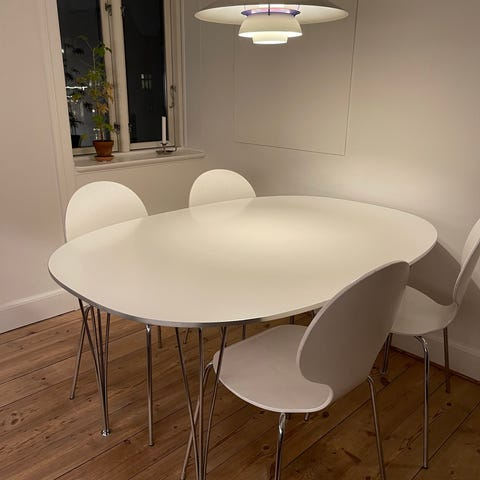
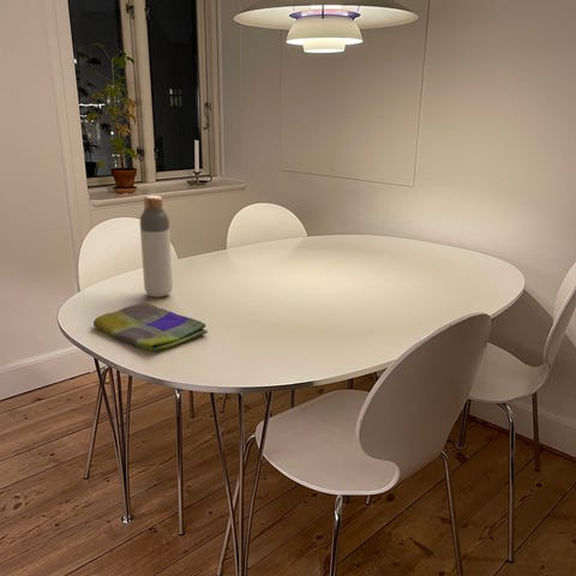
+ dish towel (149, 324)
+ bottle (156, 246)
